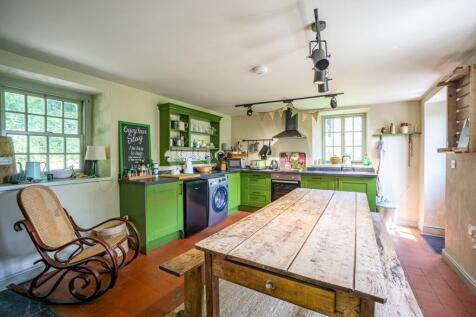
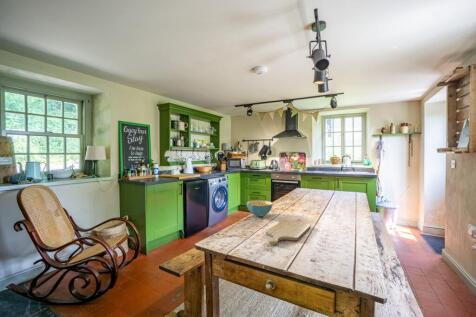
+ cereal bowl (259, 209)
+ chopping board (285, 231)
